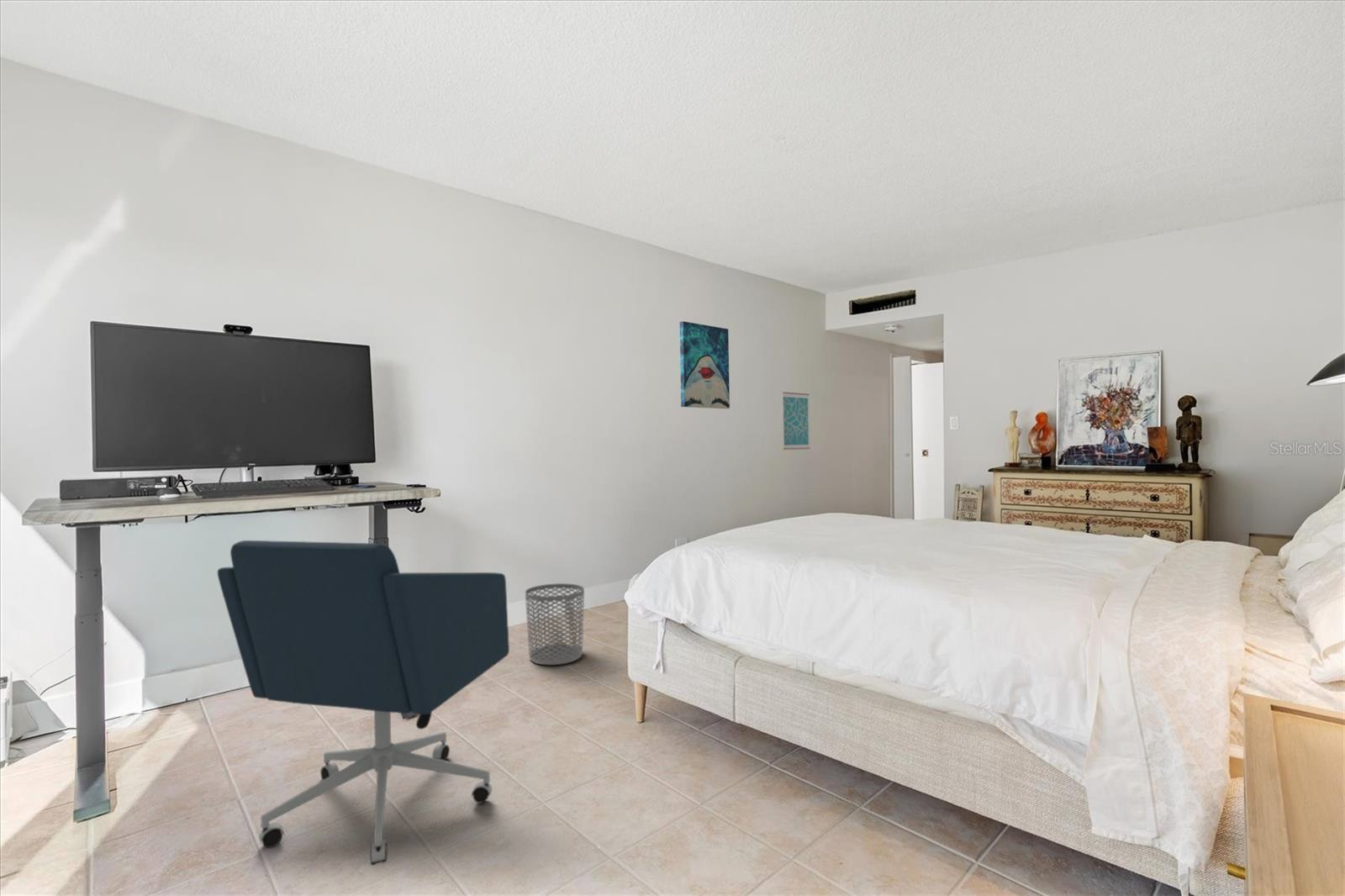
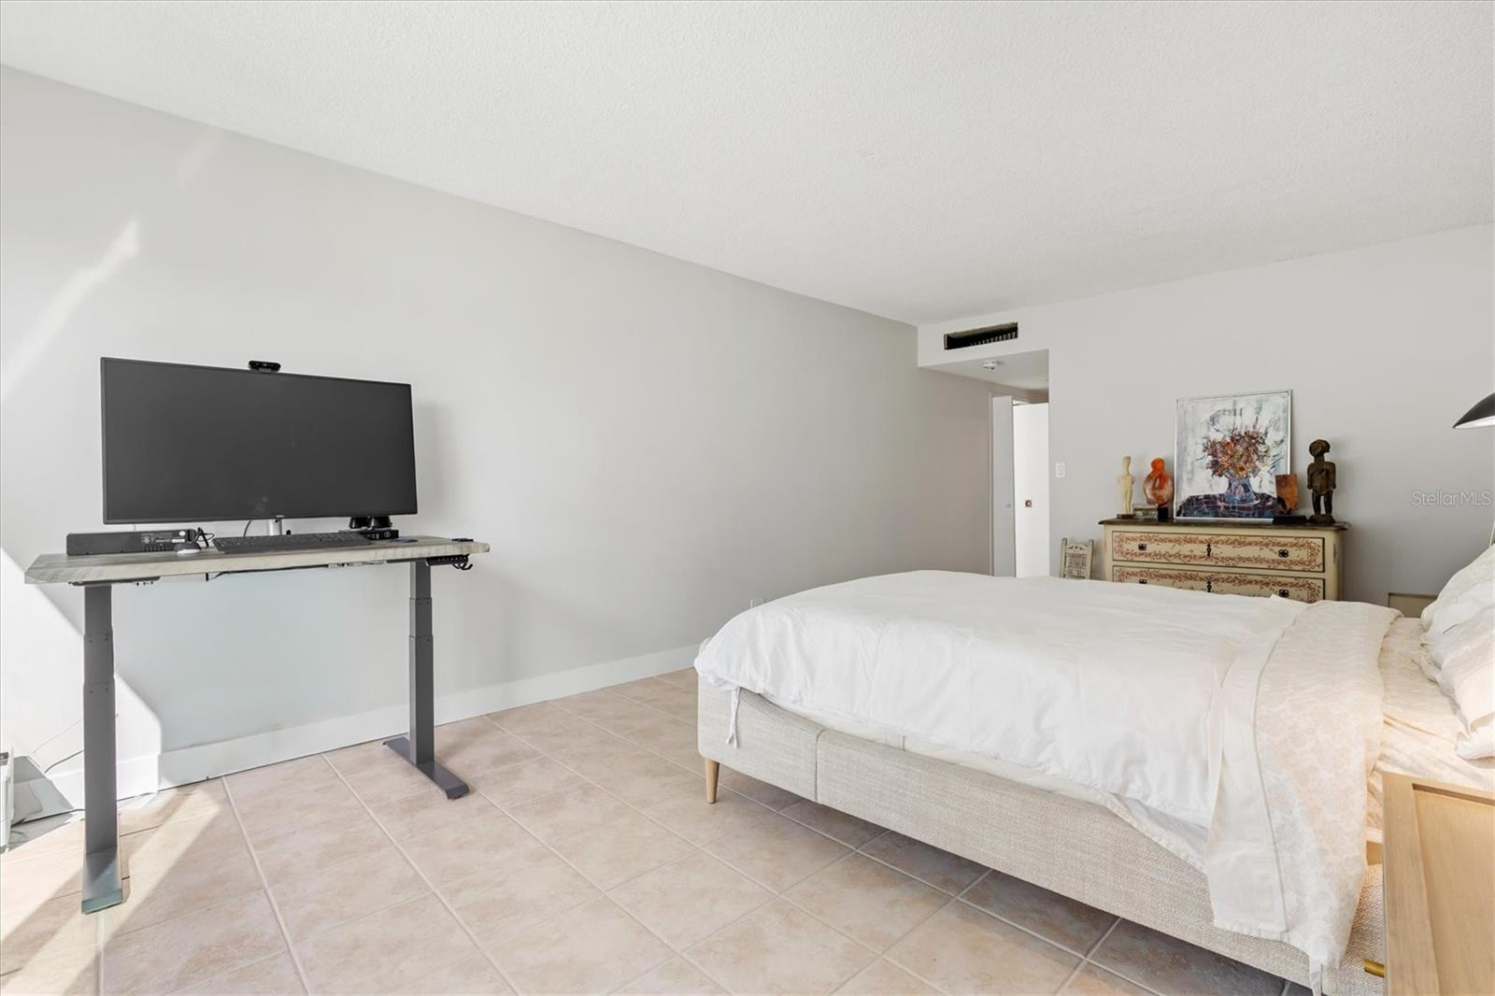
- waste bin (555, 622)
- wall art (796, 421)
- office chair (382, 667)
- wall art (705, 366)
